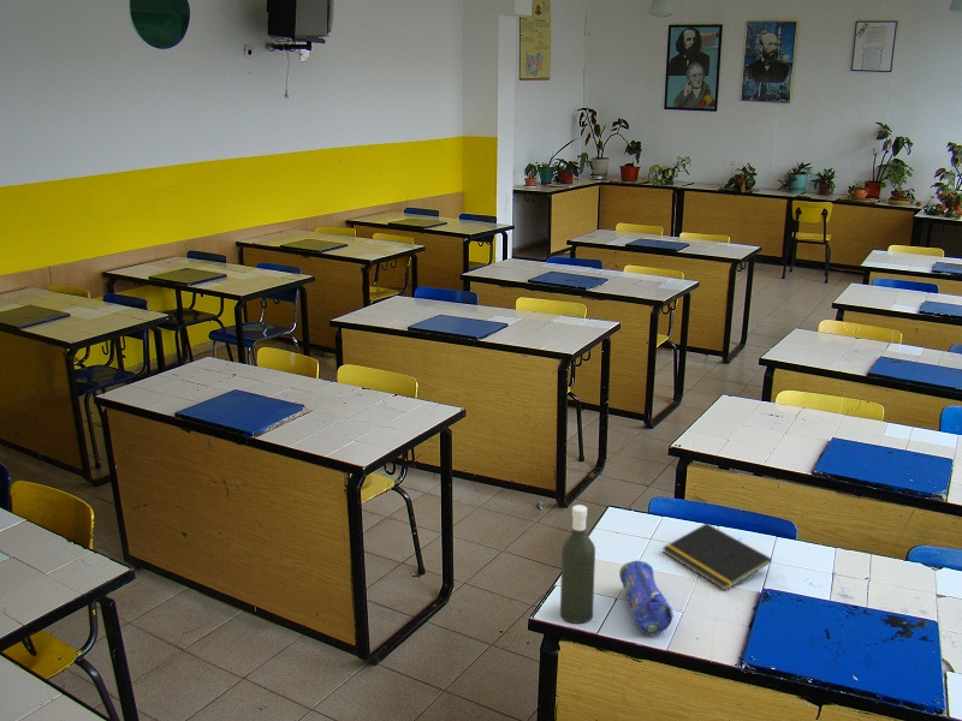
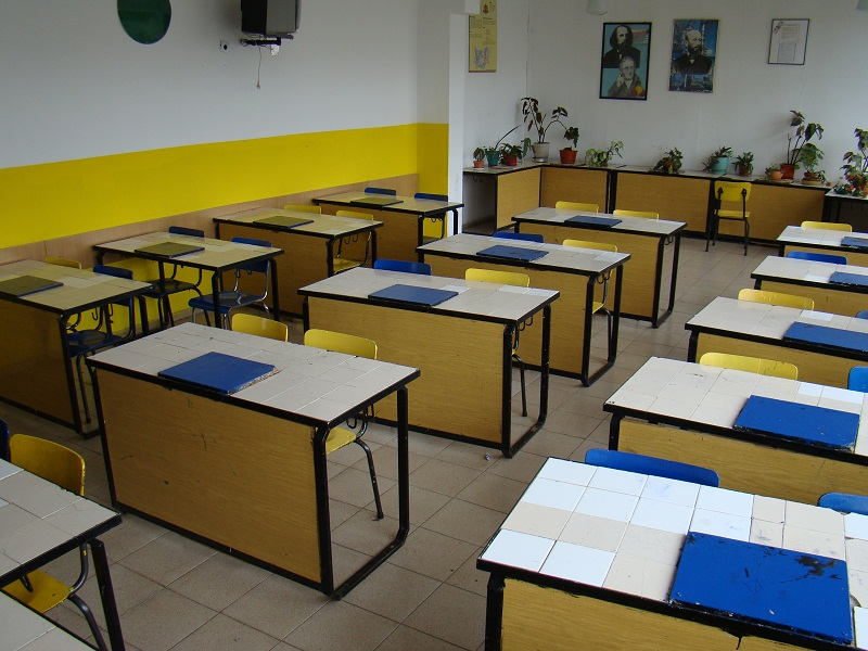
- bottle (577, 561)
- notepad (715, 554)
- pencil case (645, 594)
